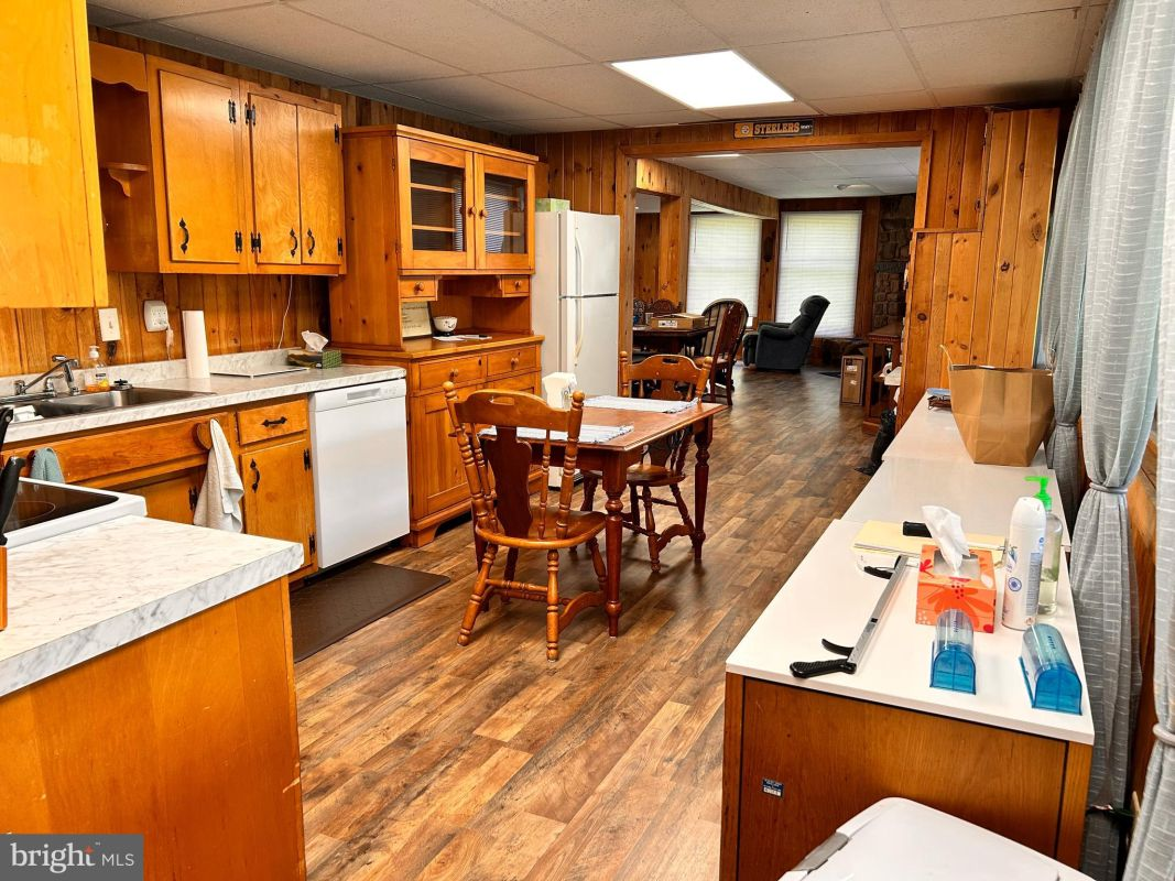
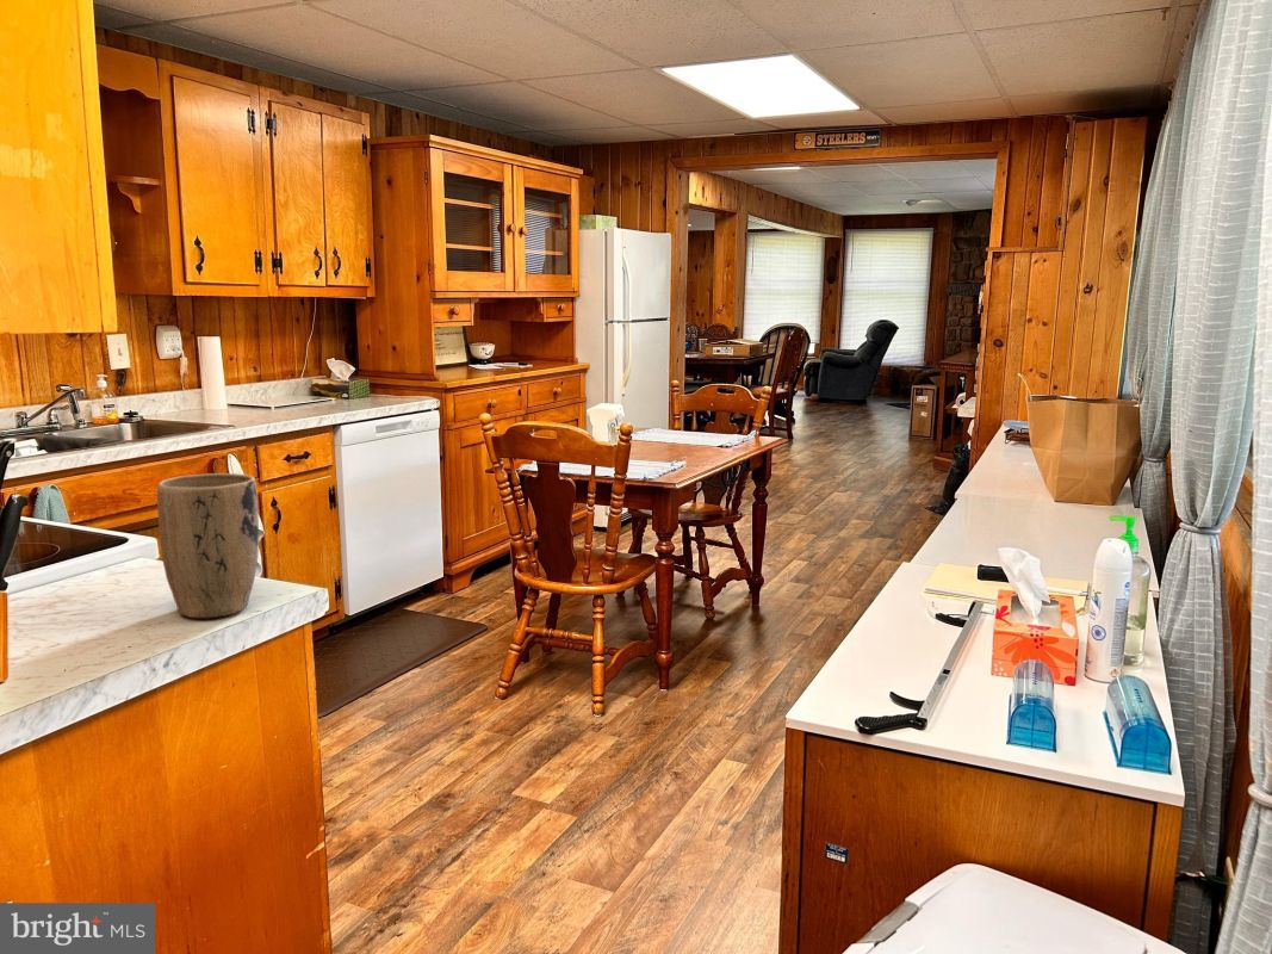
+ plant pot (211, 545)
